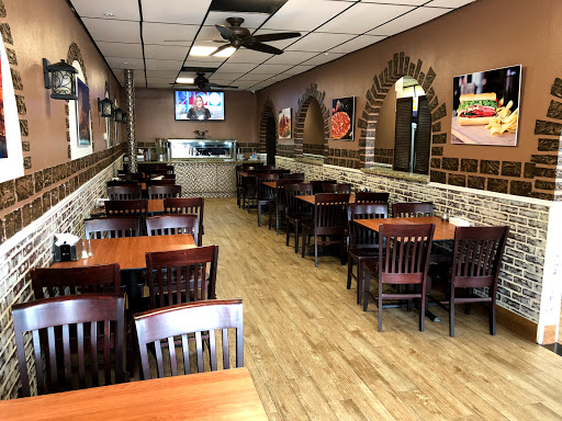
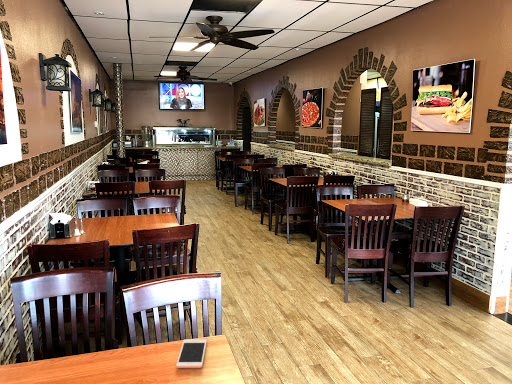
+ cell phone (192, 352)
